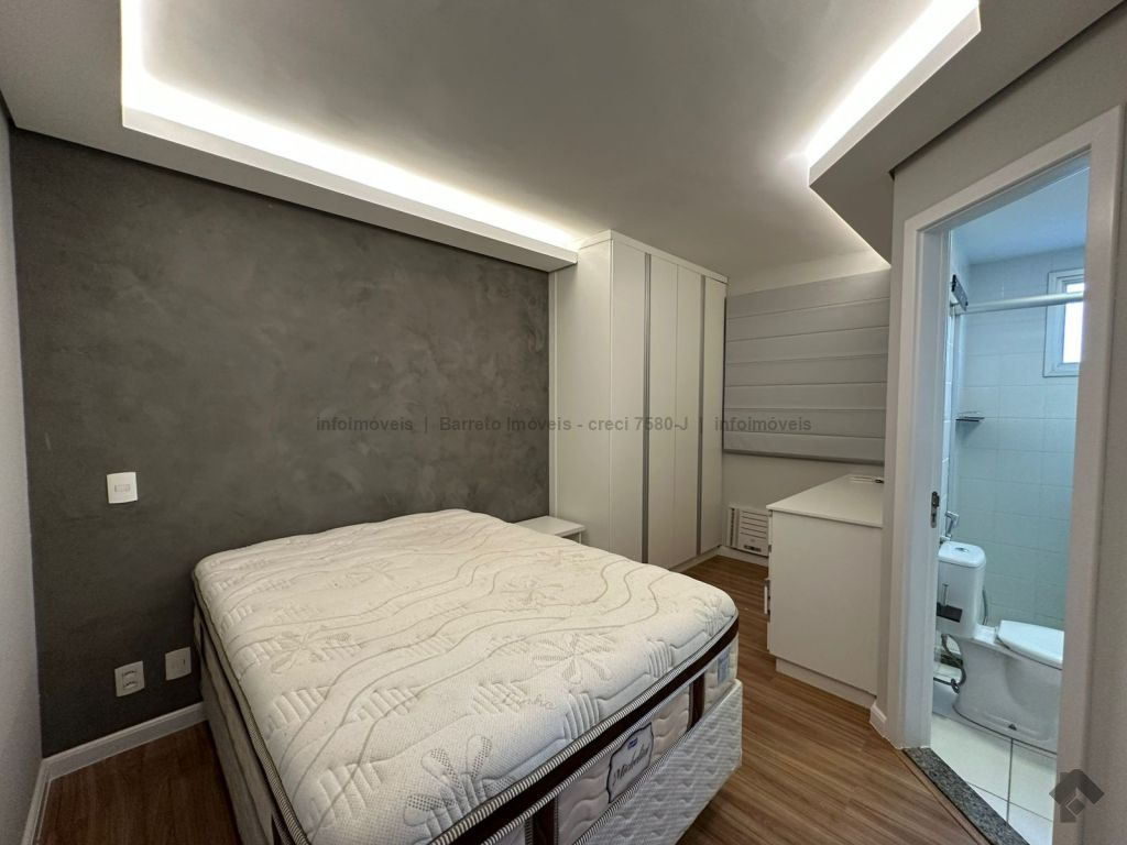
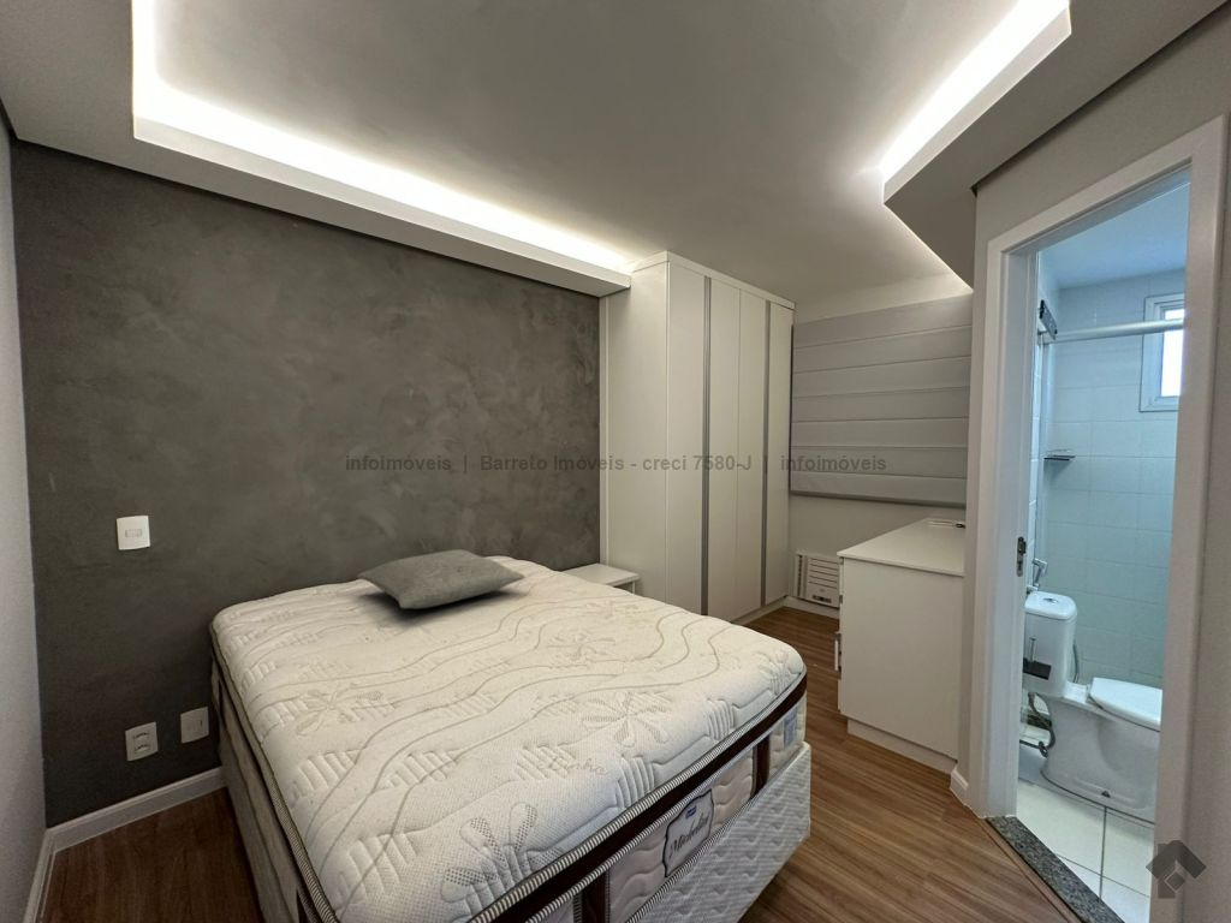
+ pillow (441, 576)
